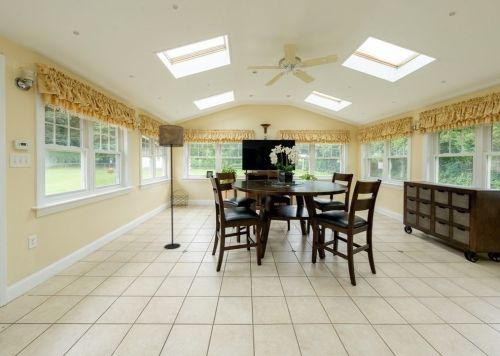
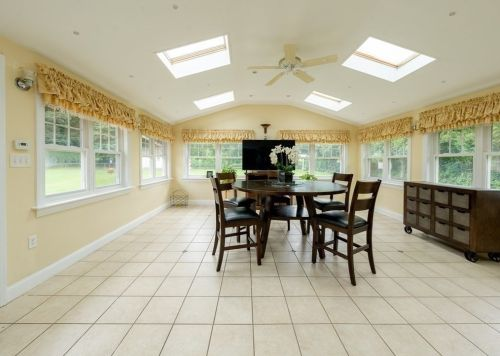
- floor lamp (171, 187)
